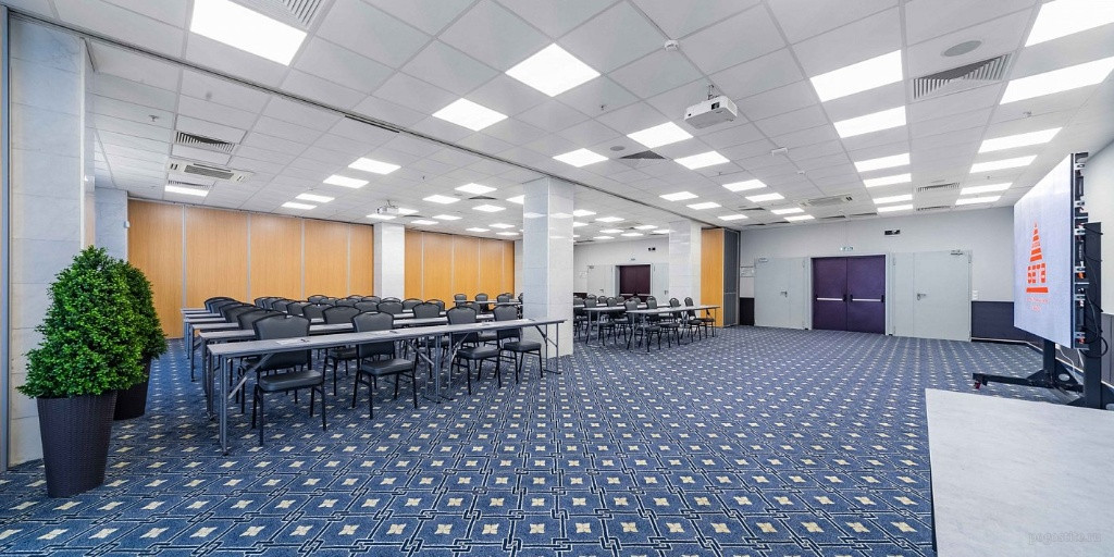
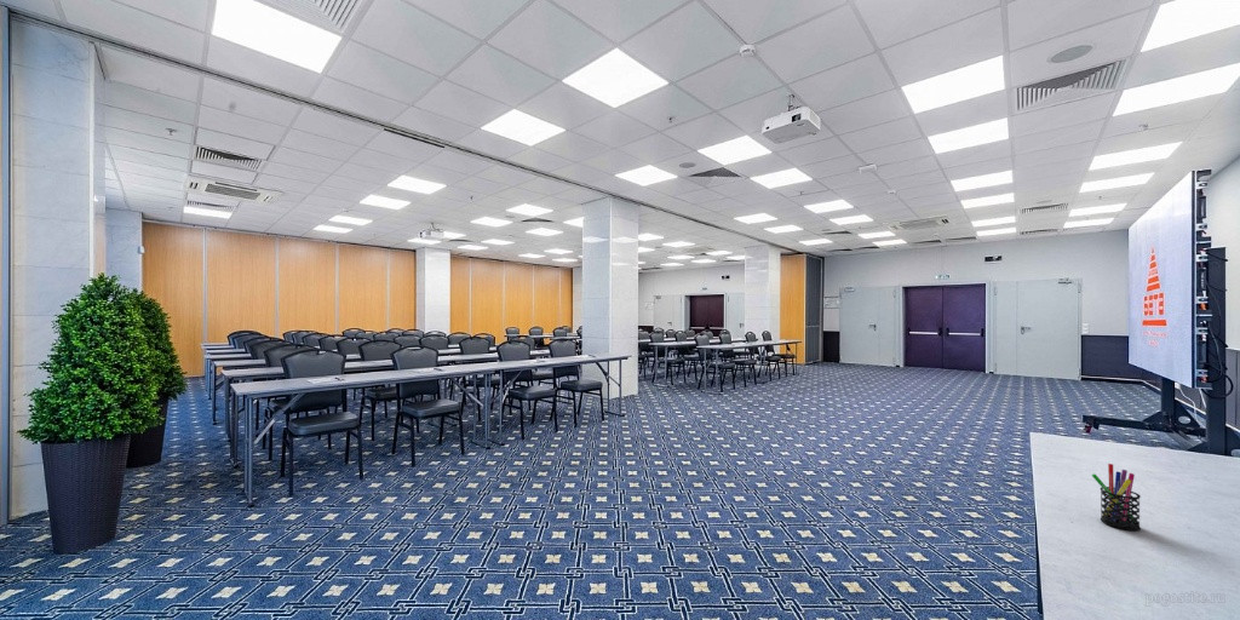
+ pen holder (1114, 494)
